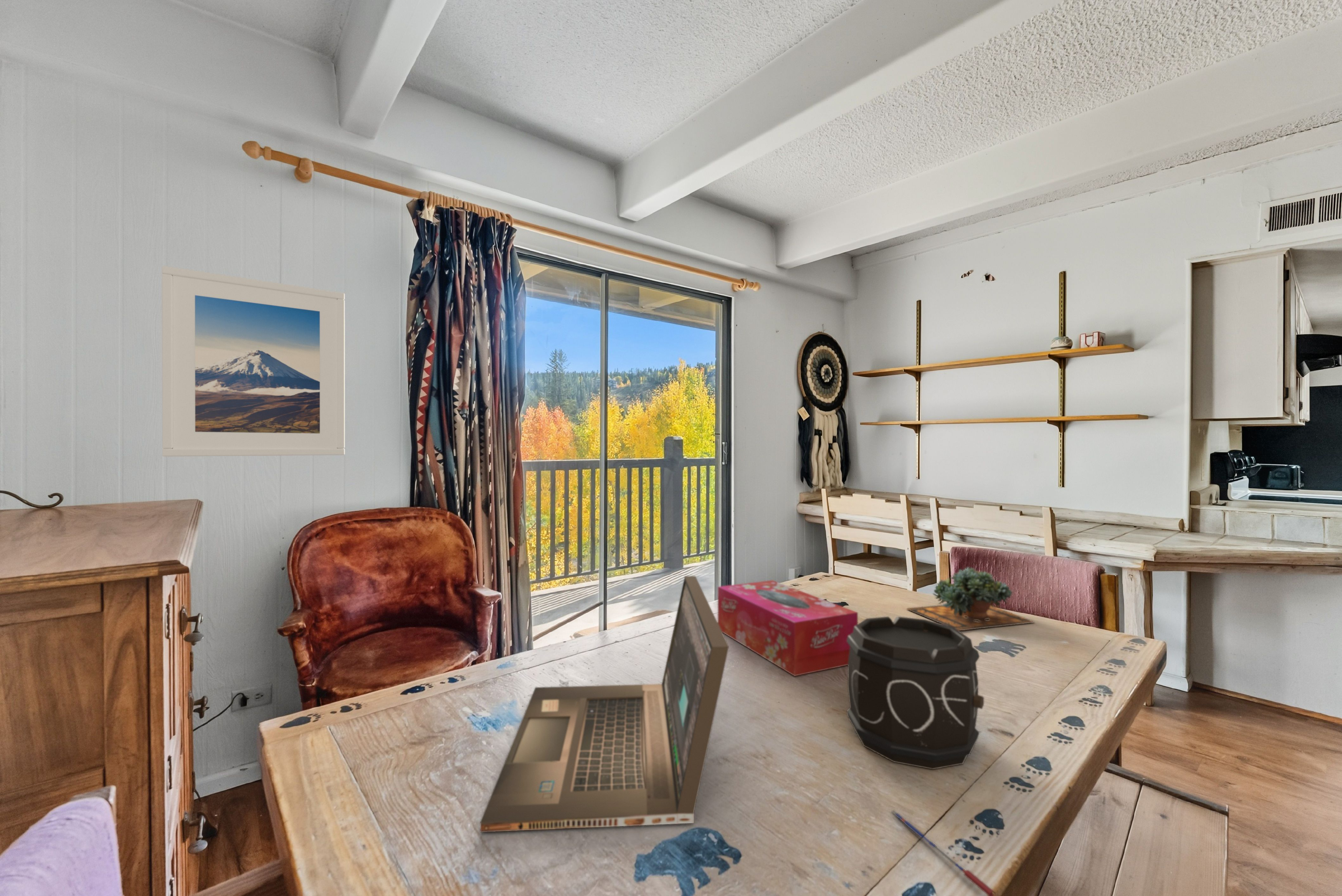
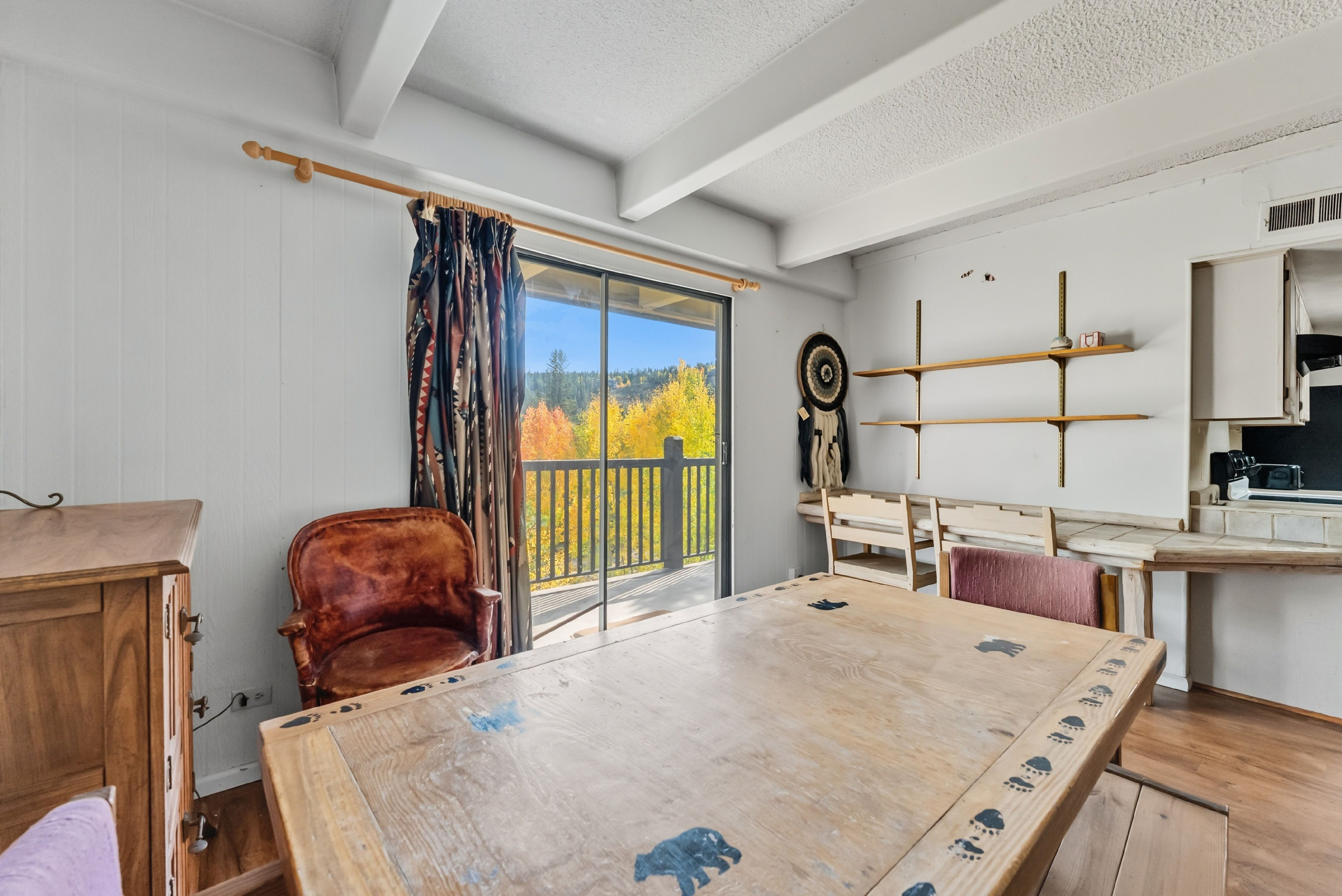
- pen (937, 847)
- tissue box (782, 622)
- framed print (261, 368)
- succulent plant (968, 591)
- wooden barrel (913, 686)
- laptop (612, 685)
